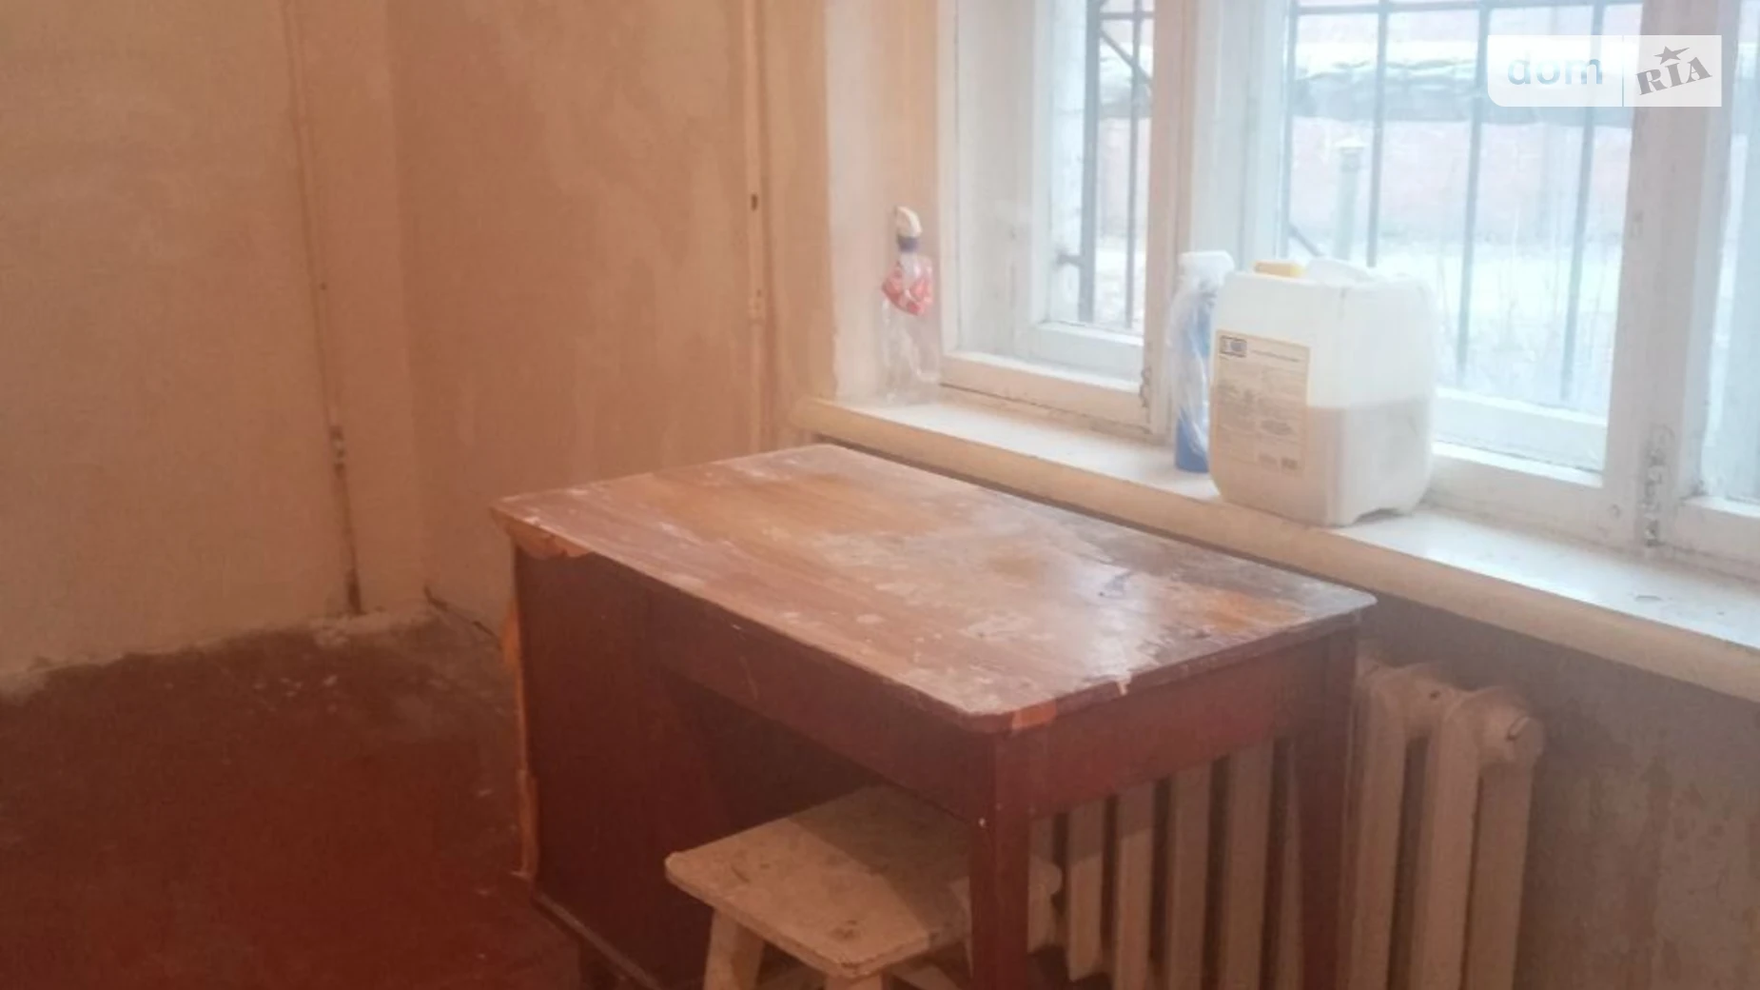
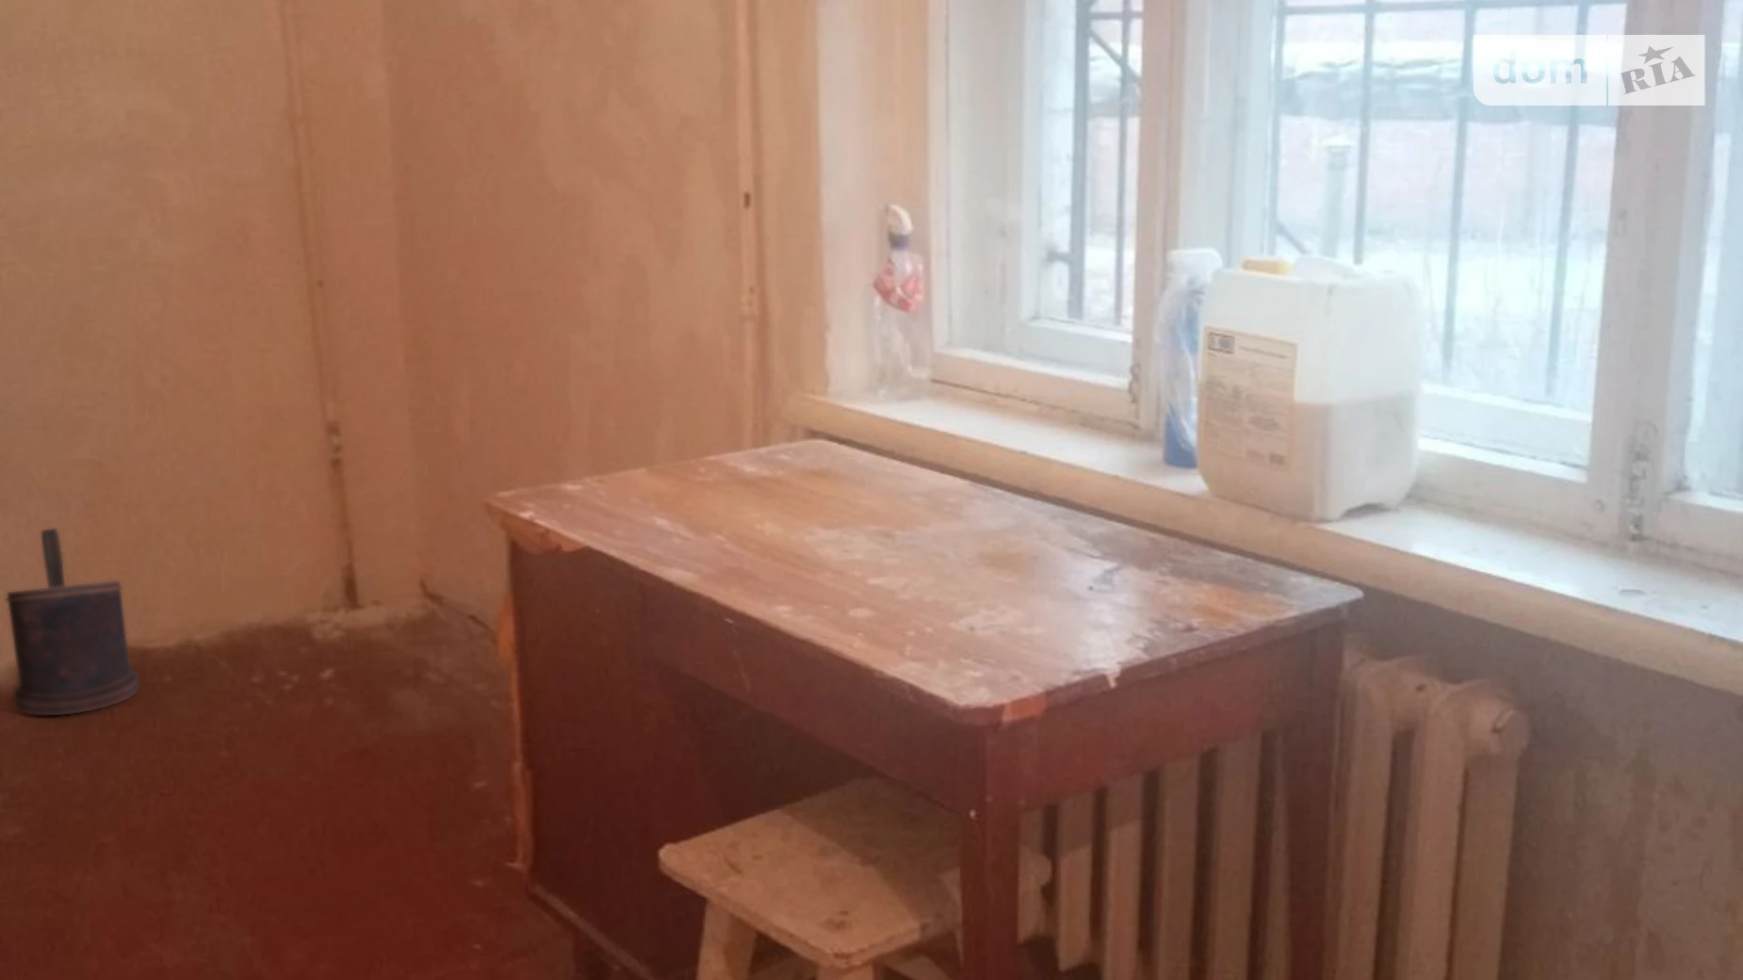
+ bucket (65, 614)
